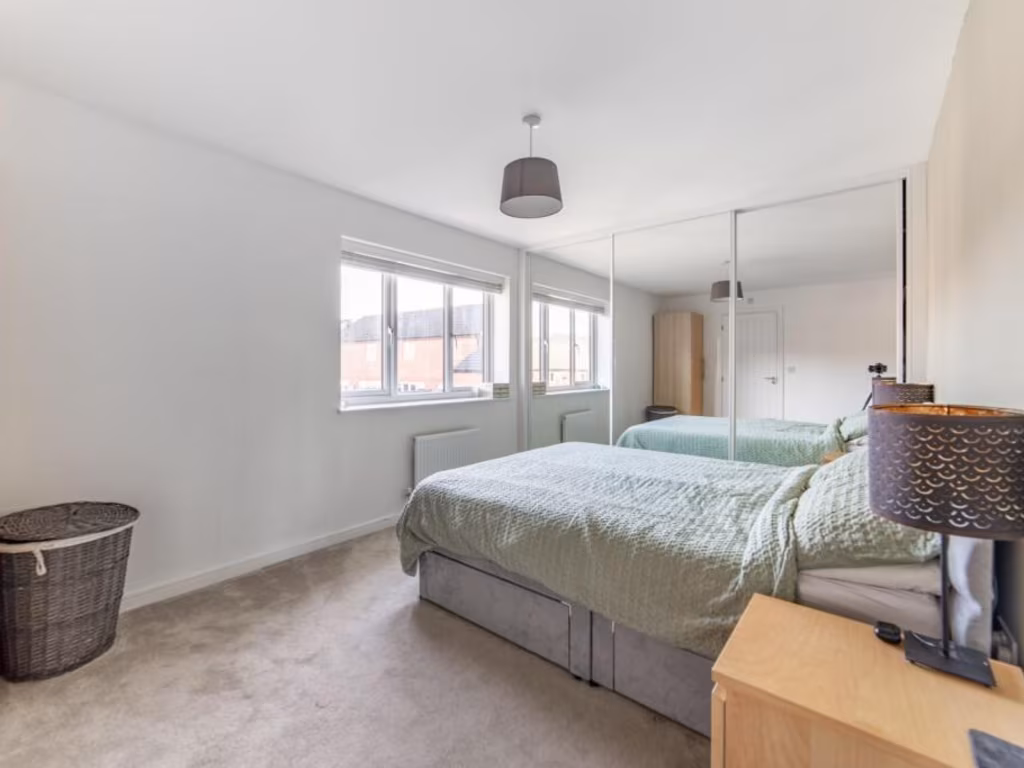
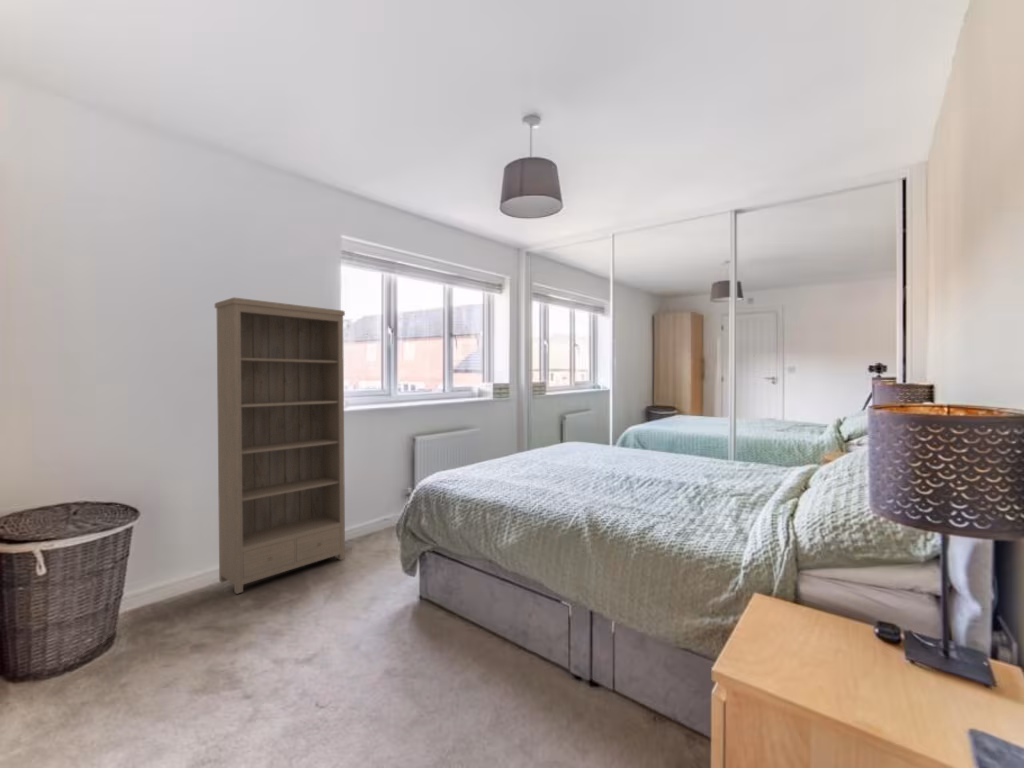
+ bookshelf (284, 438)
